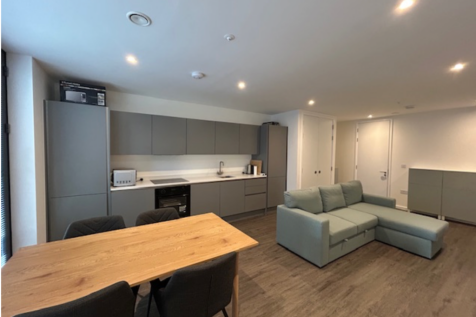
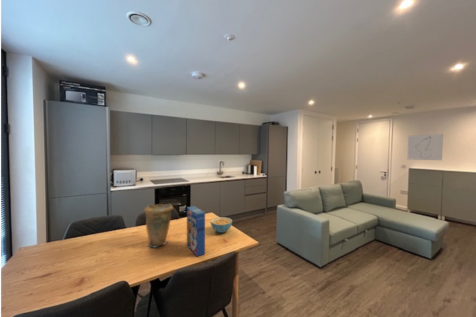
+ wall art (424, 147)
+ cereal box (195, 229)
+ cereal bowl (221, 226)
+ vase (159, 224)
